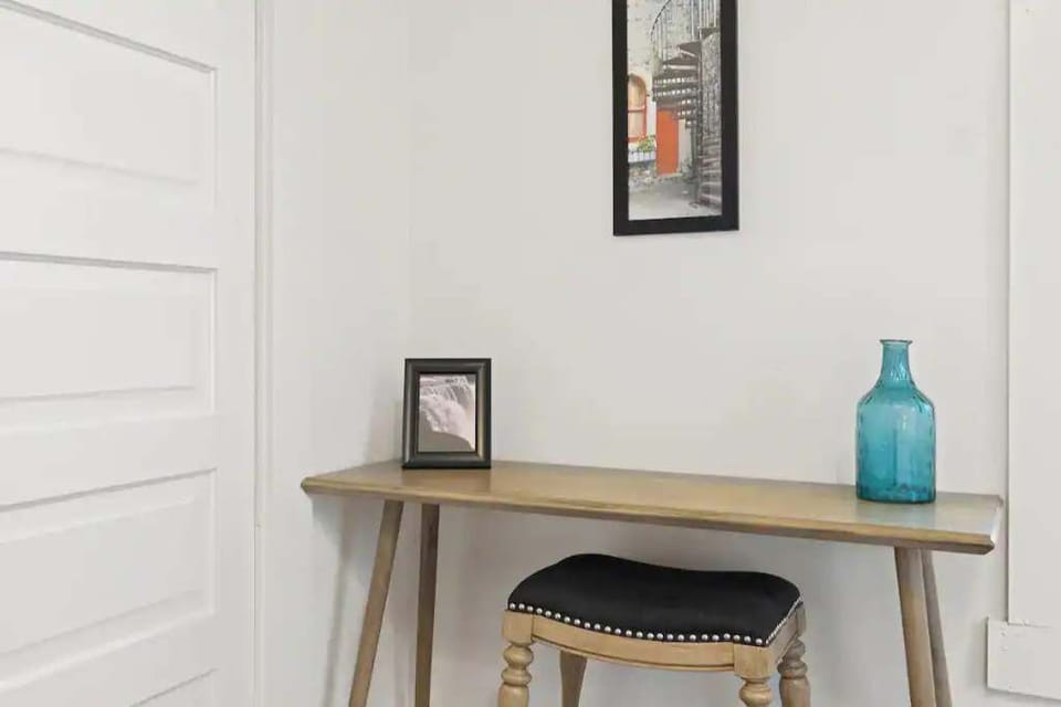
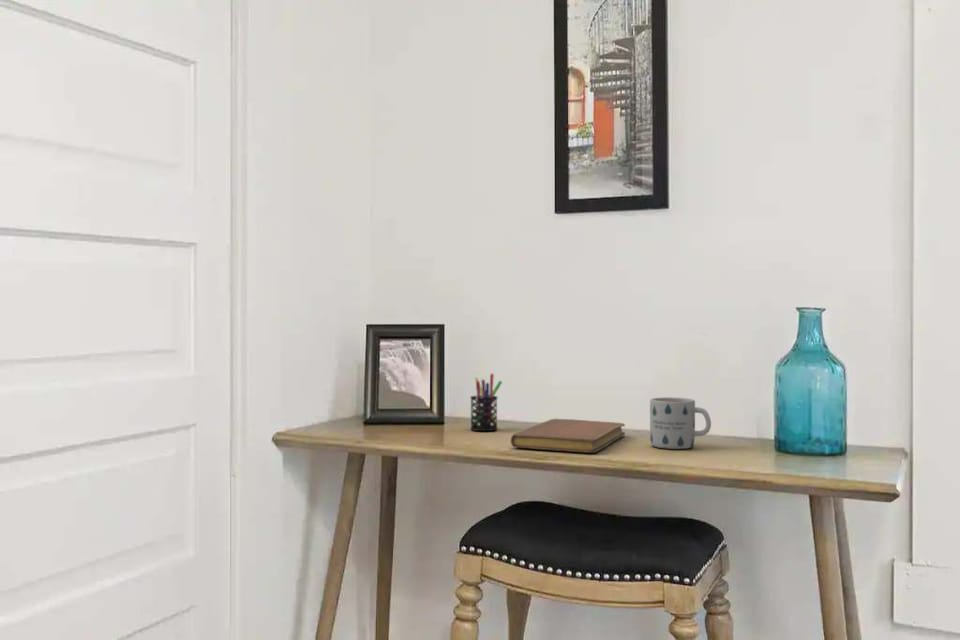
+ mug (680, 423)
+ pen holder (487, 401)
+ notebook (570, 434)
